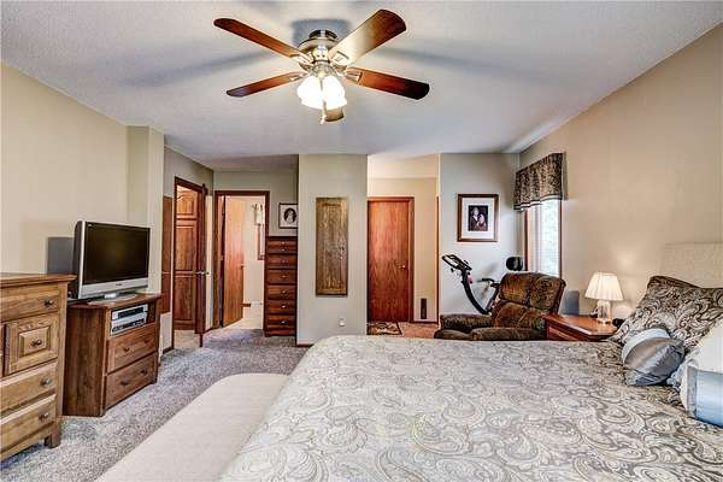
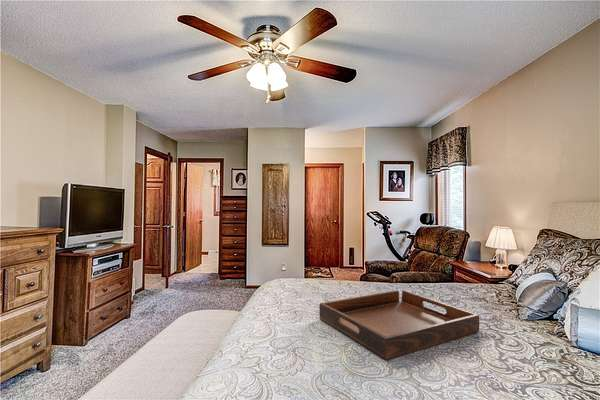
+ serving tray (395, 316)
